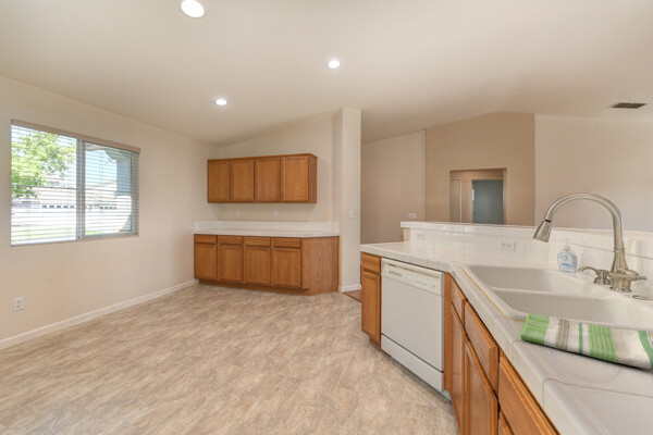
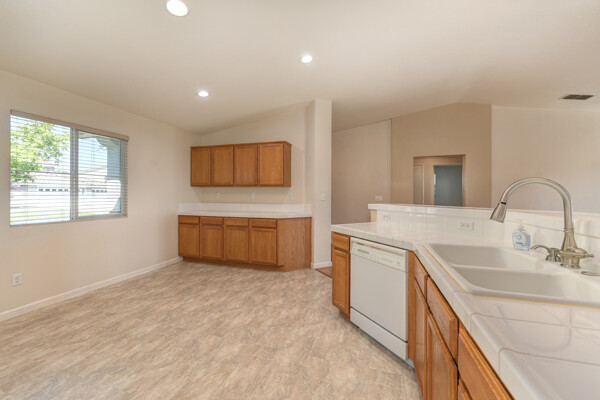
- dish towel (583, 335)
